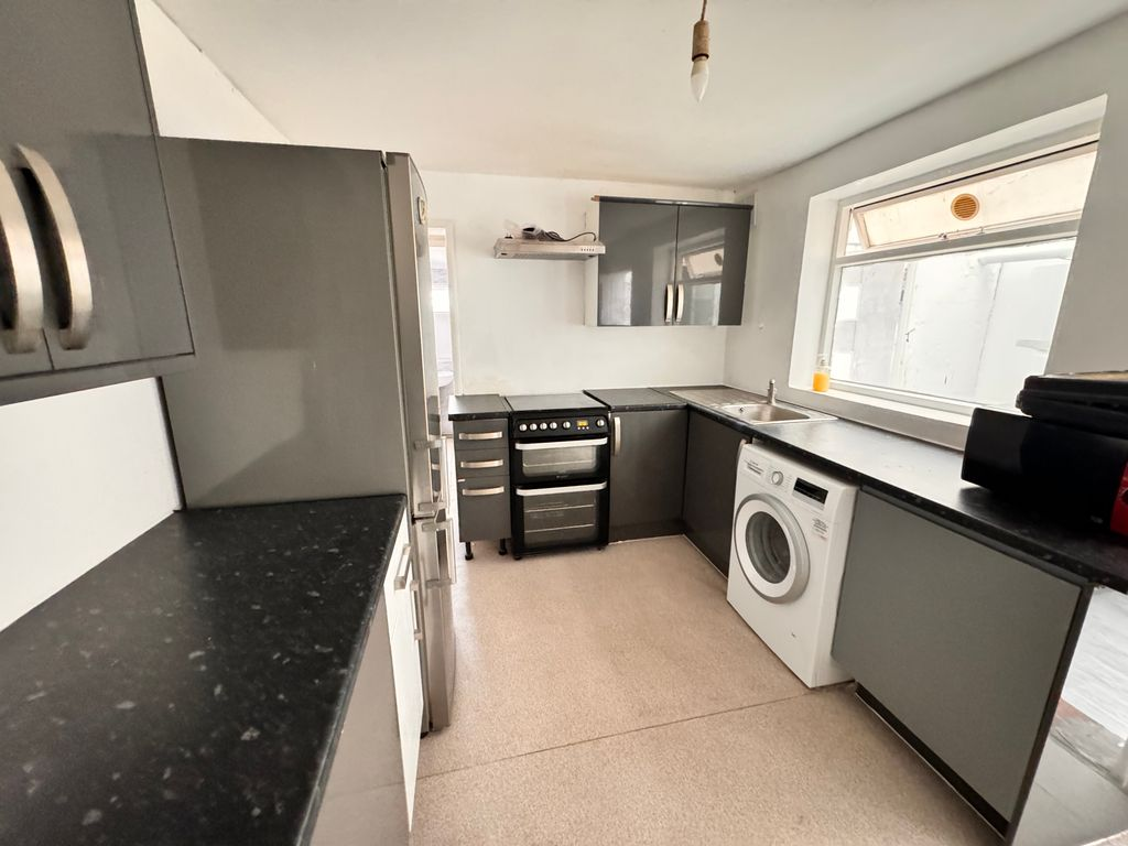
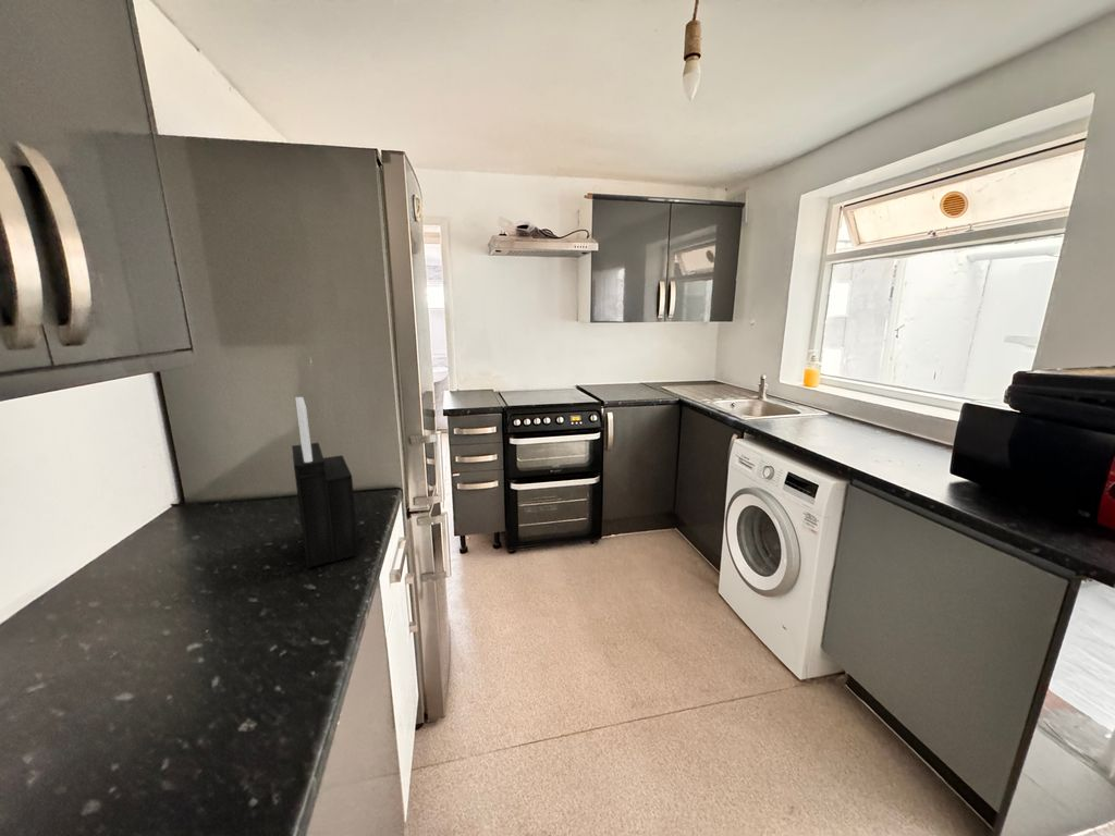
+ knife block (328, 475)
